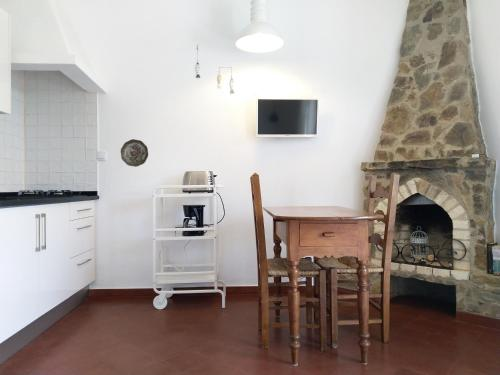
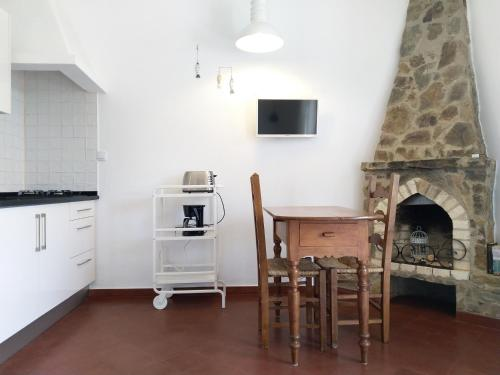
- decorative plate (134, 153)
